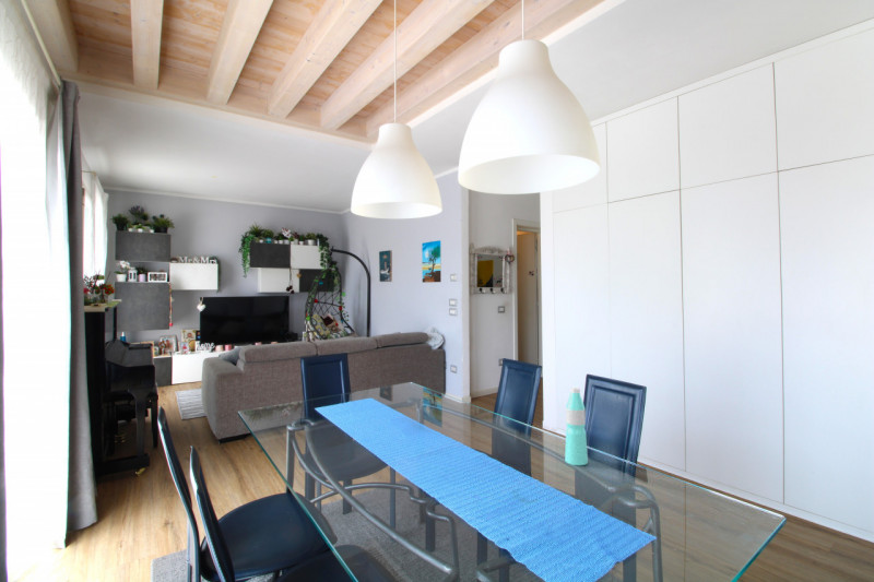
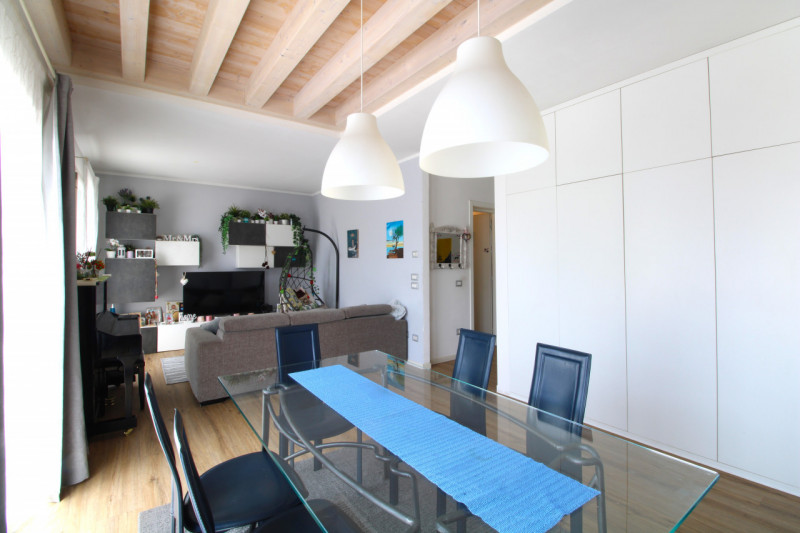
- water bottle (575, 424)
